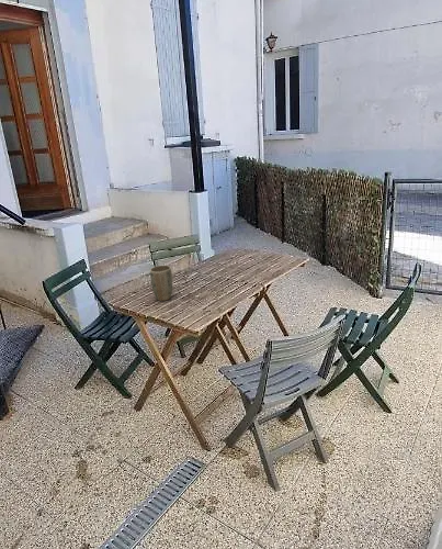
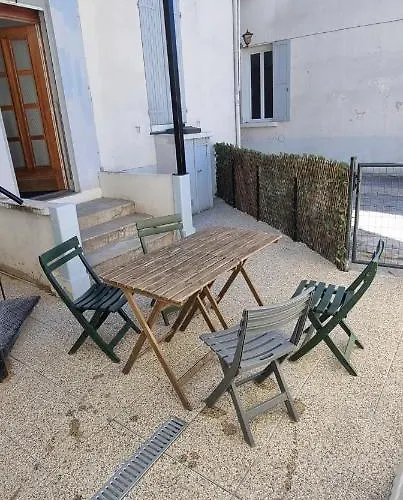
- plant pot (161, 283)
